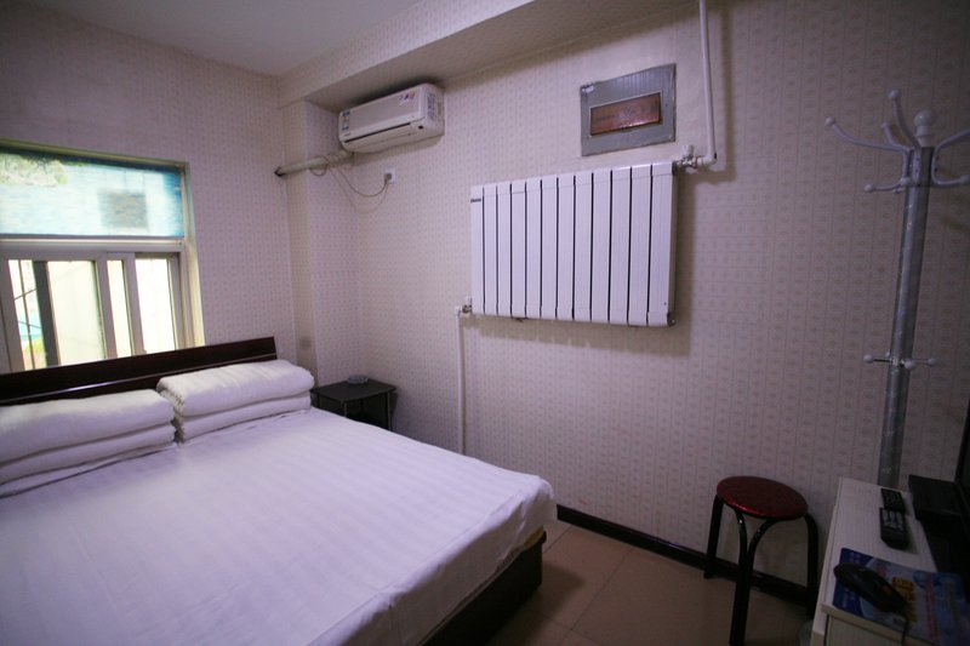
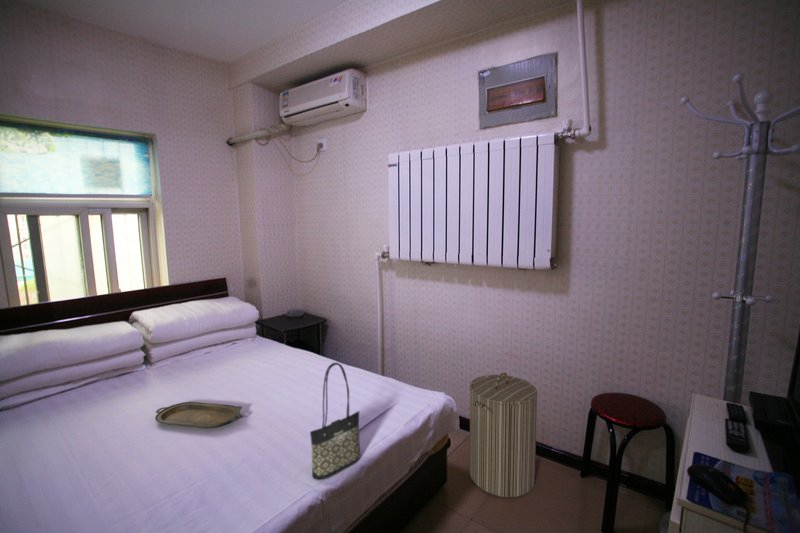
+ serving tray (198, 415)
+ tote bag (338, 419)
+ laundry hamper (502, 425)
